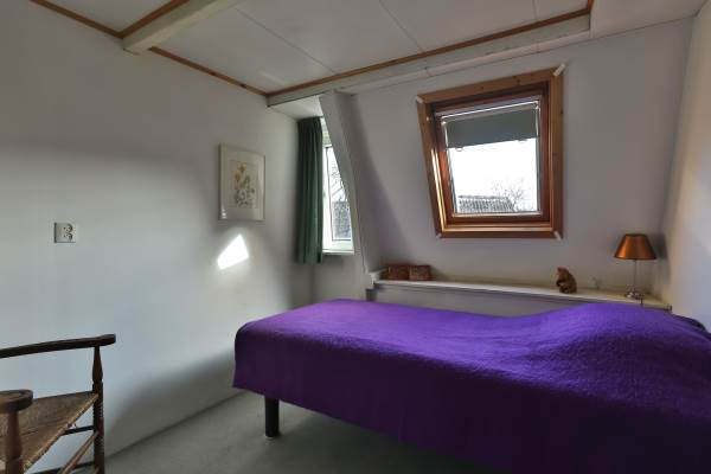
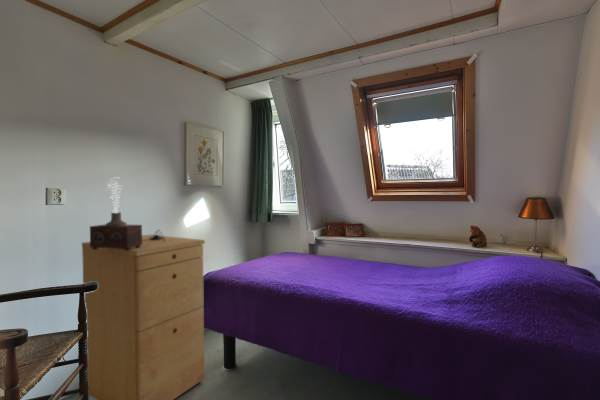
+ table lamp (135, 225)
+ filing cabinet (145, 314)
